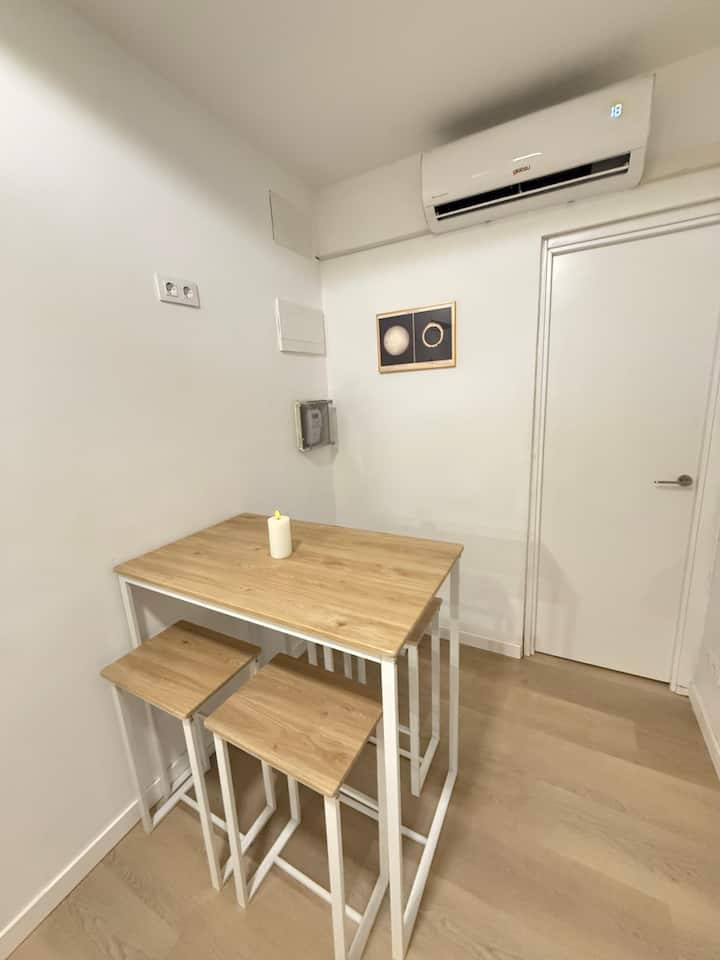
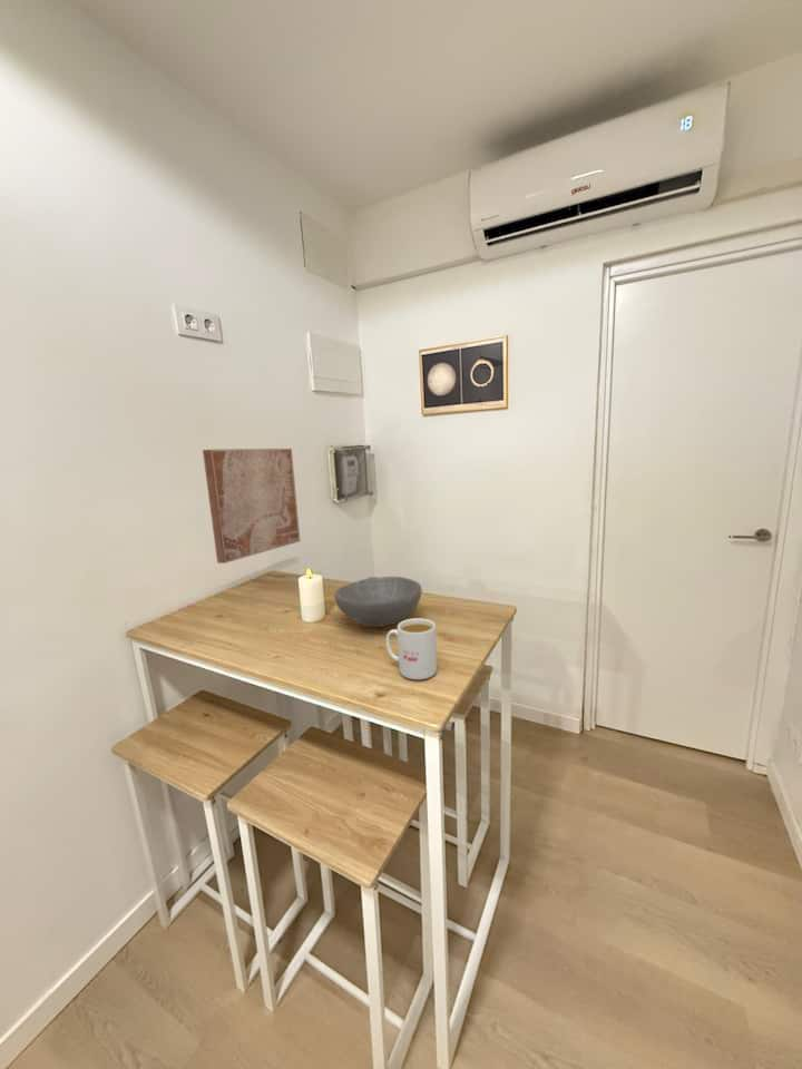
+ wall art (257, 501)
+ bowl (379, 605)
+ mug (410, 647)
